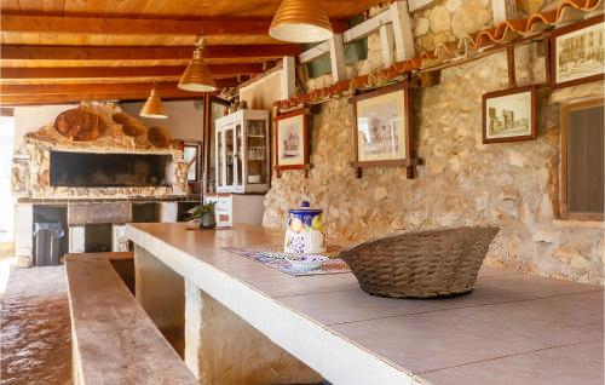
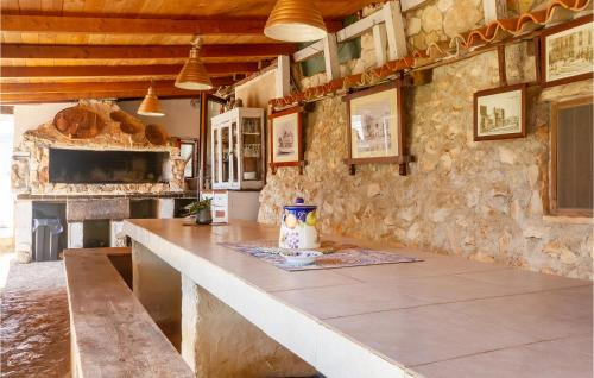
- fruit basket (420, 255)
